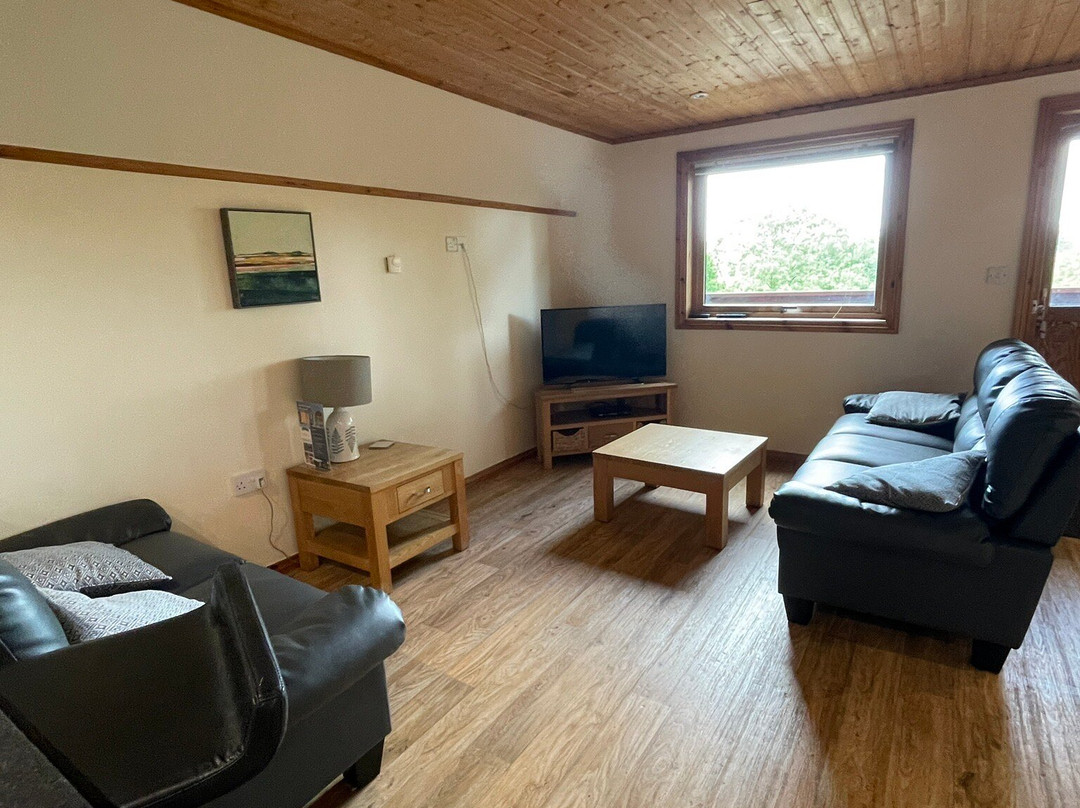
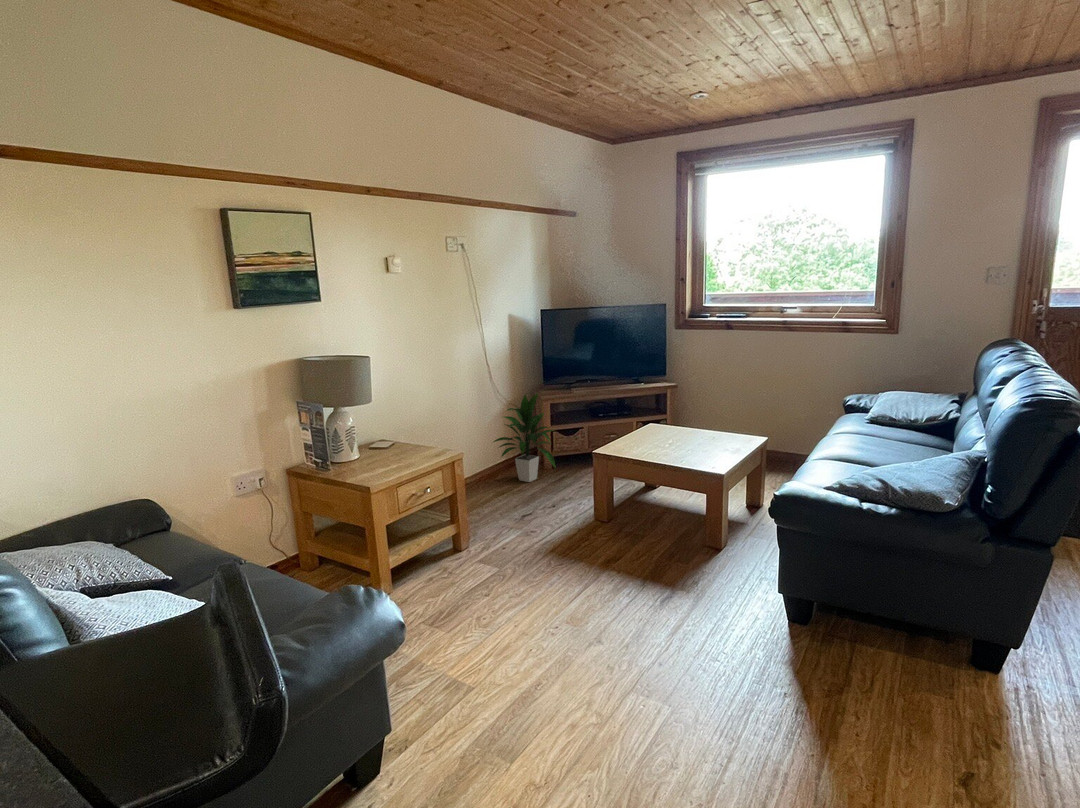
+ indoor plant (527, 438)
